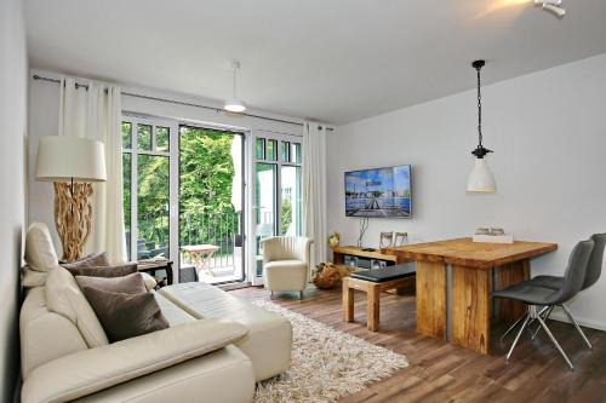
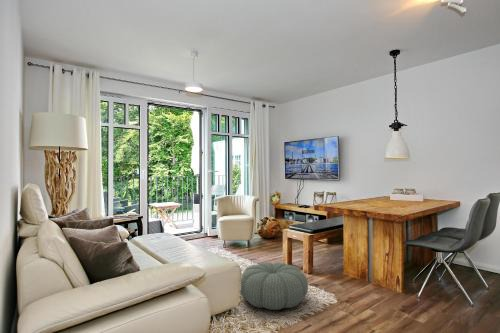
+ pouf (273, 283)
